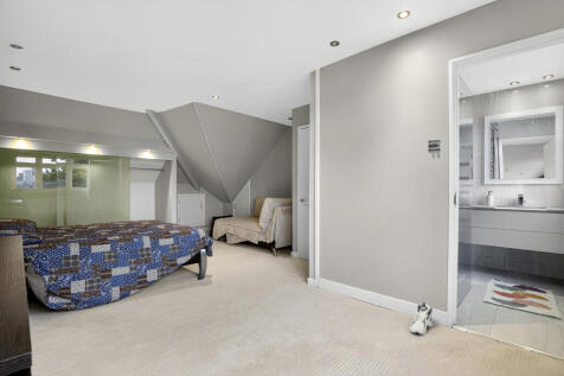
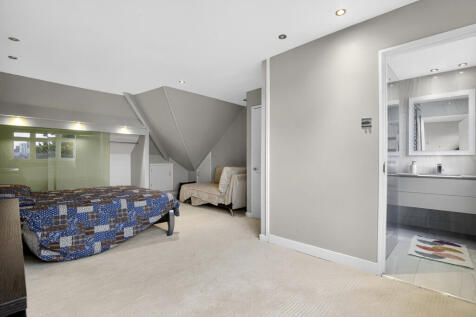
- sneaker (421, 316)
